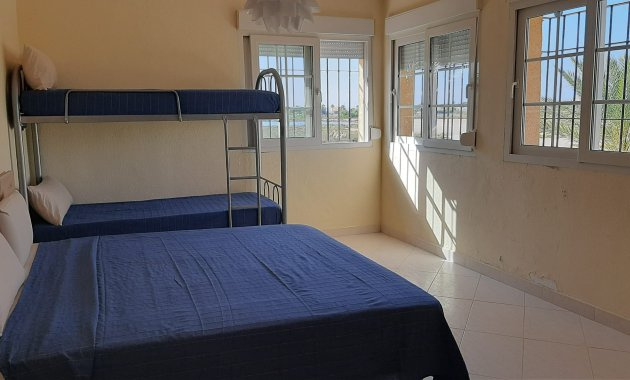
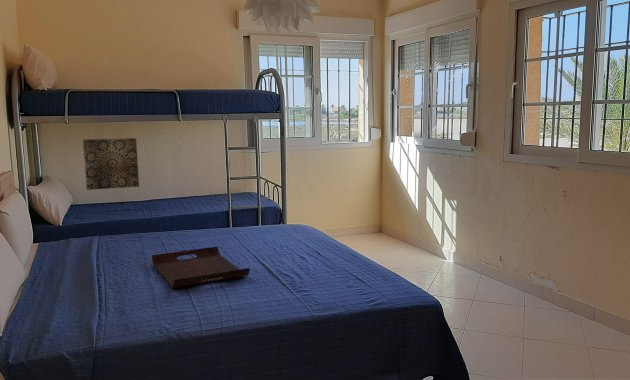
+ wall art (111, 163)
+ serving tray (198, 266)
